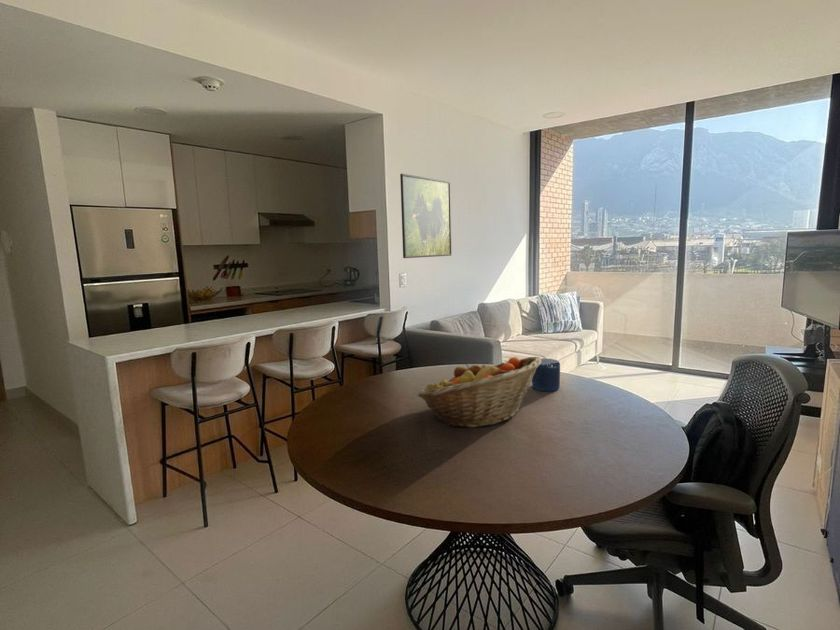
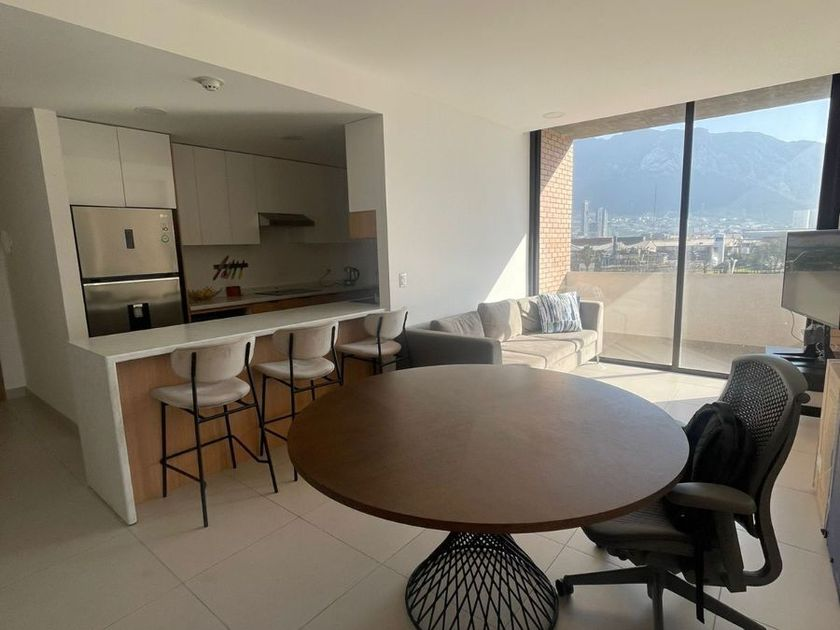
- fruit basket (481, 385)
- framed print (427, 217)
- candle (545, 374)
